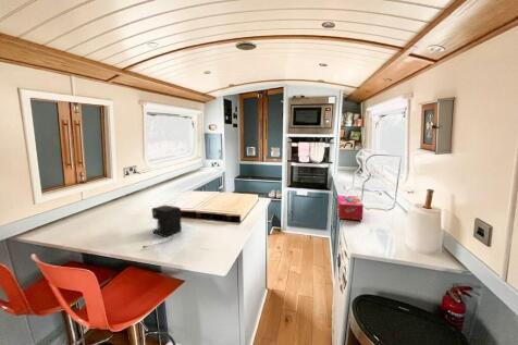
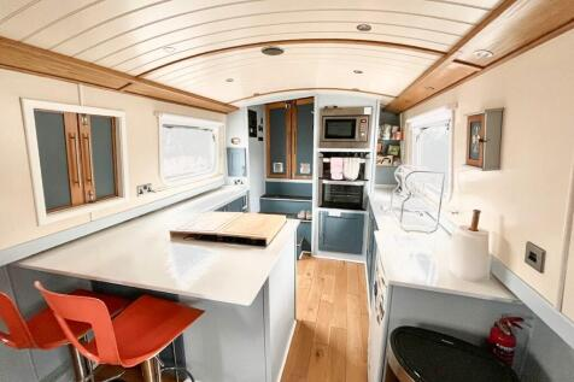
- coffee maker (158, 224)
- tissue box (348, 206)
